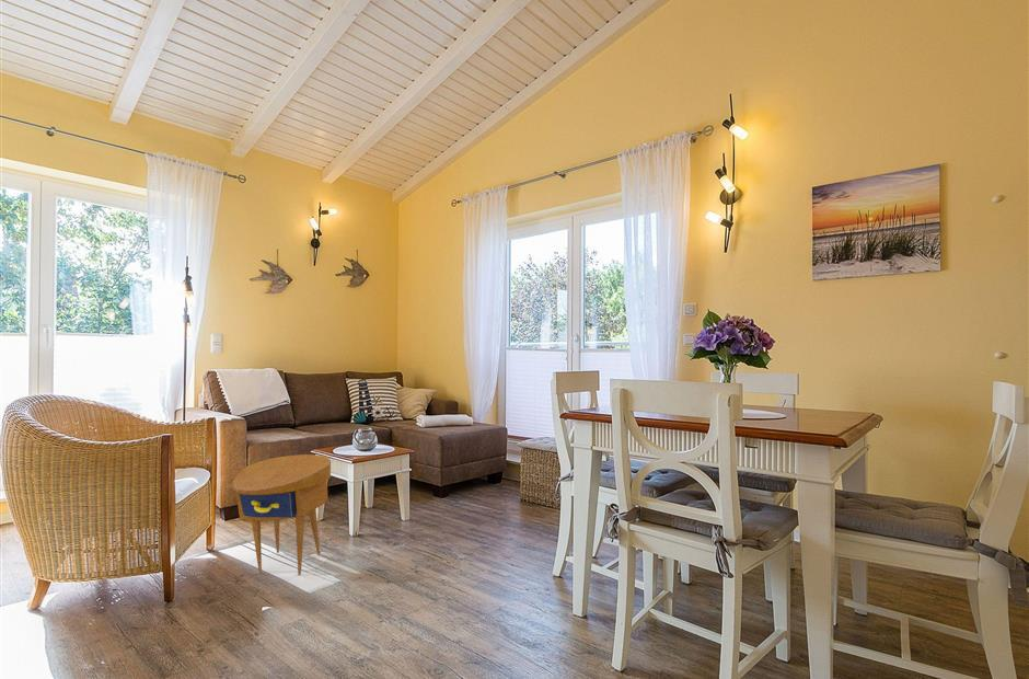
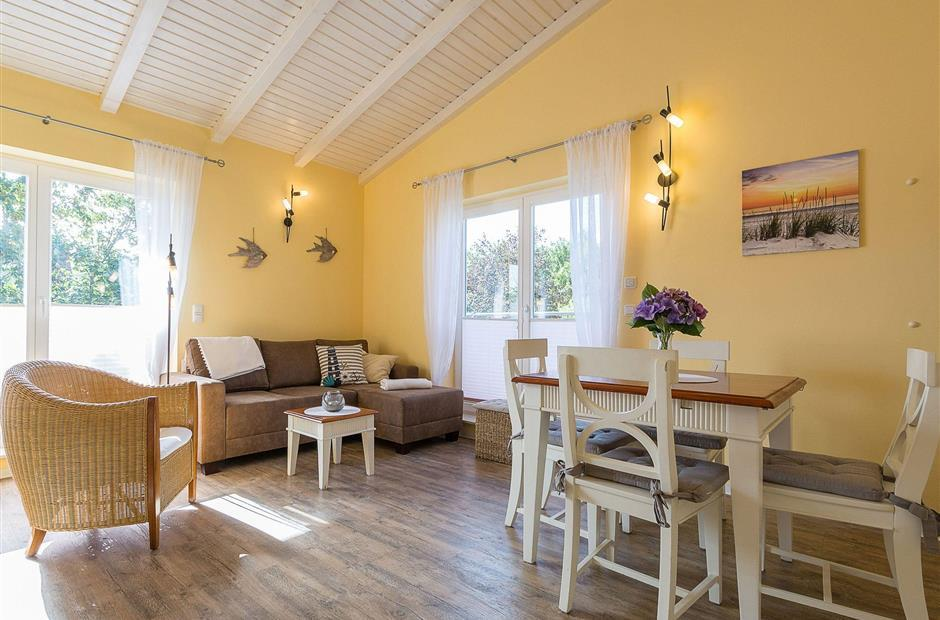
- side table (282, 513)
